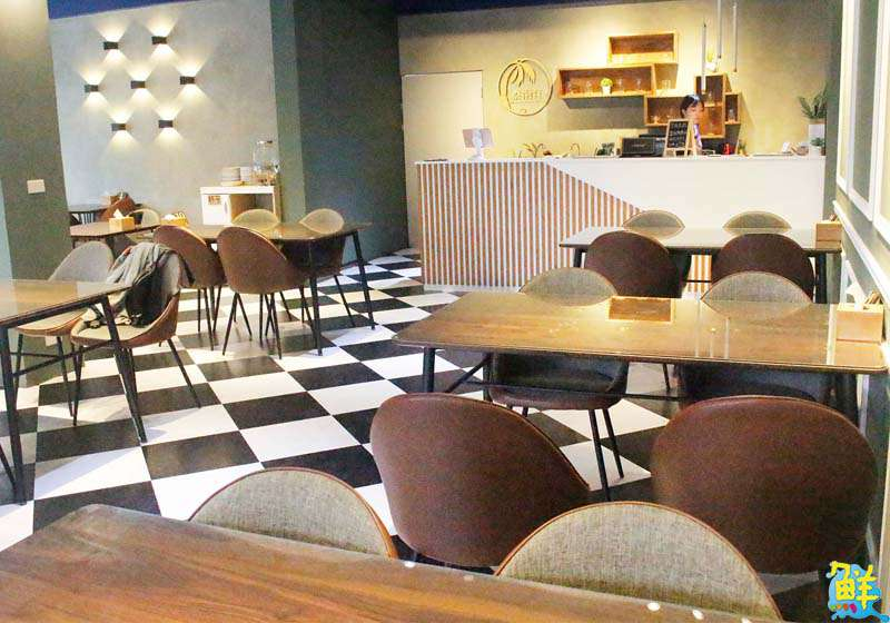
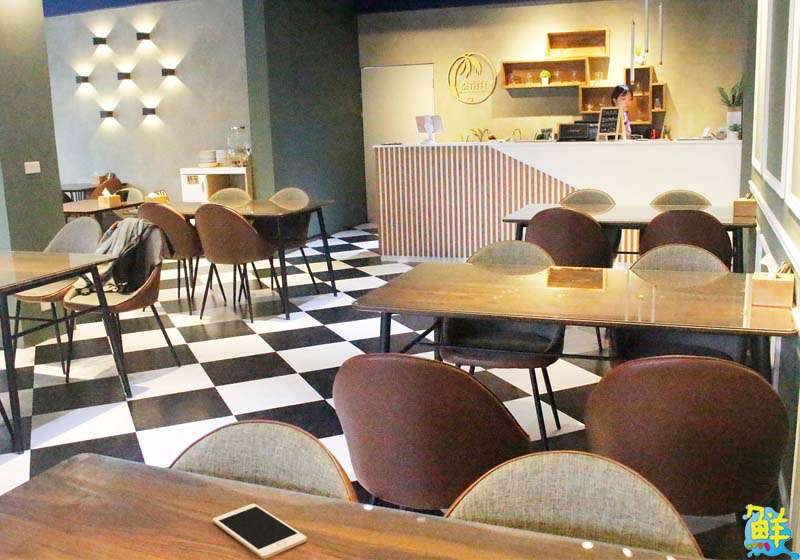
+ cell phone (258, 529)
